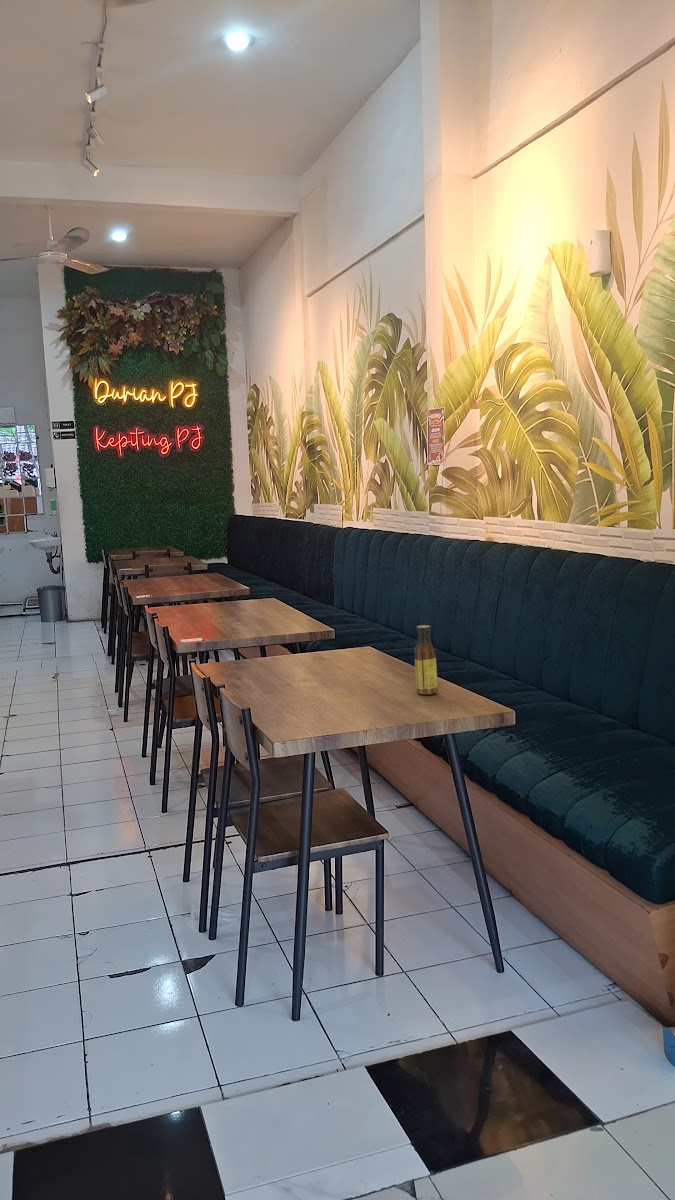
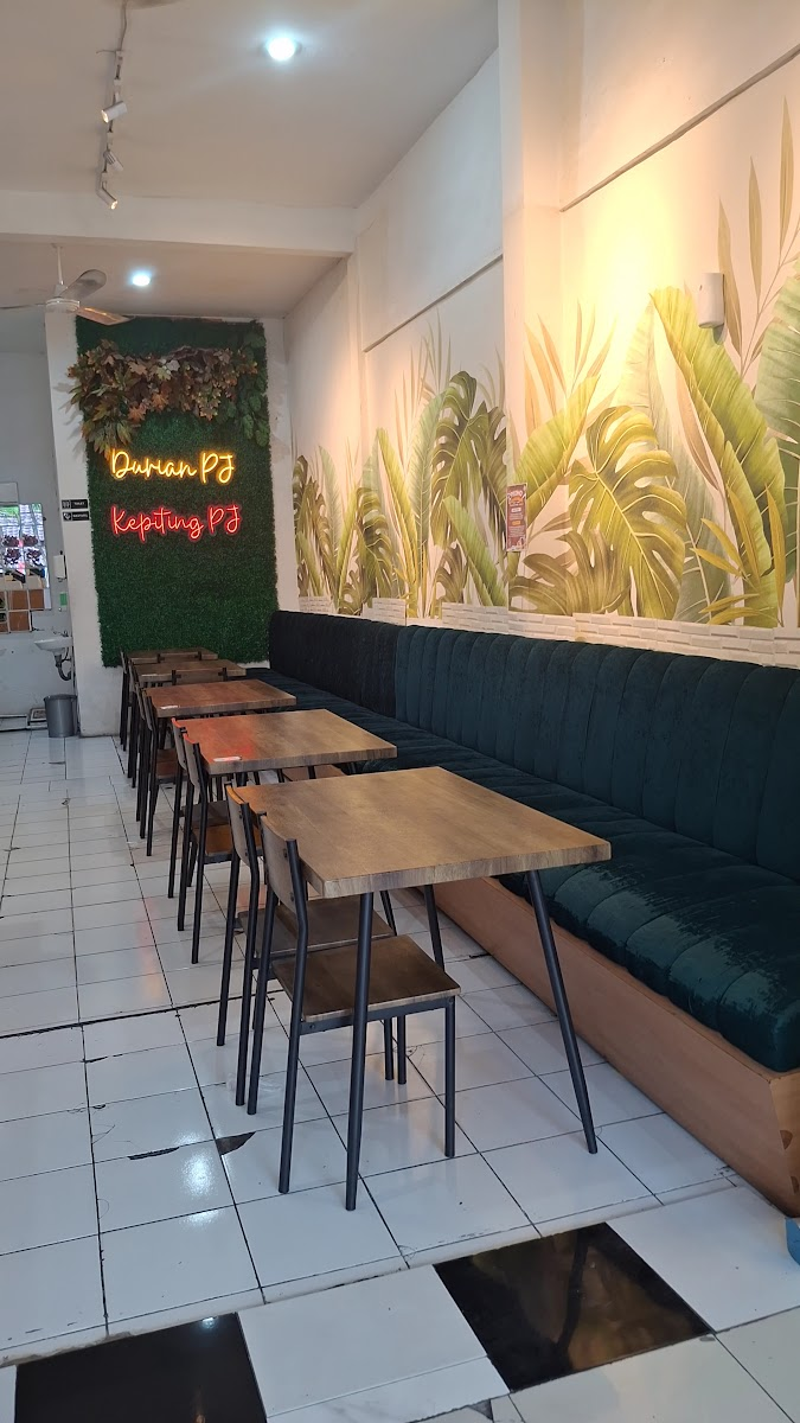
- sauce bottle (425, 659)
